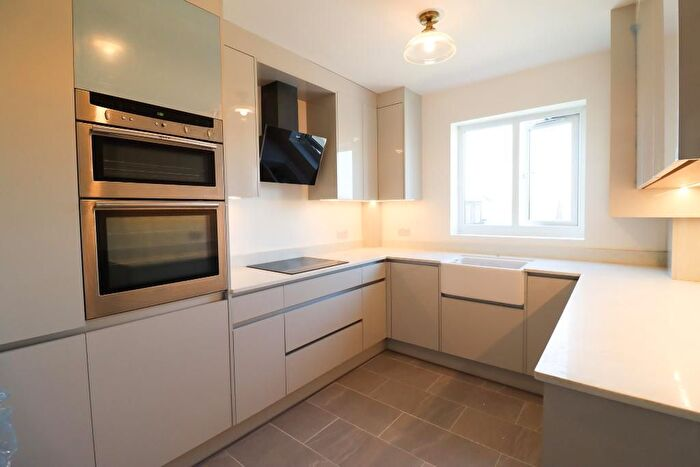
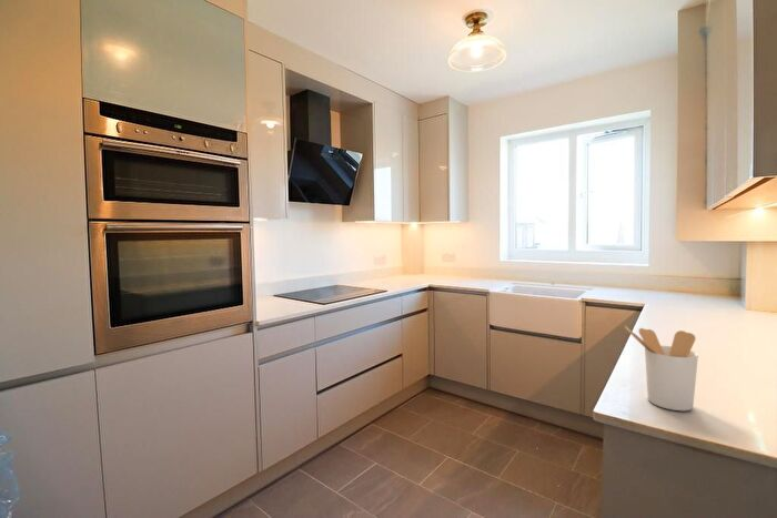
+ utensil holder (657, 364)
